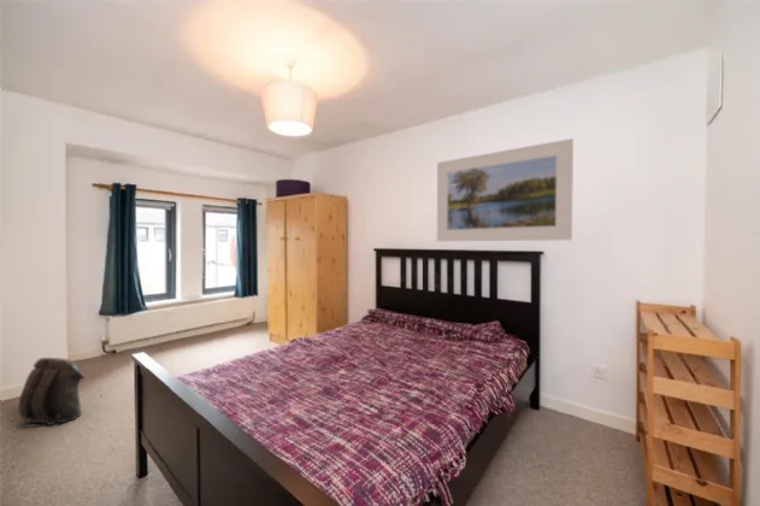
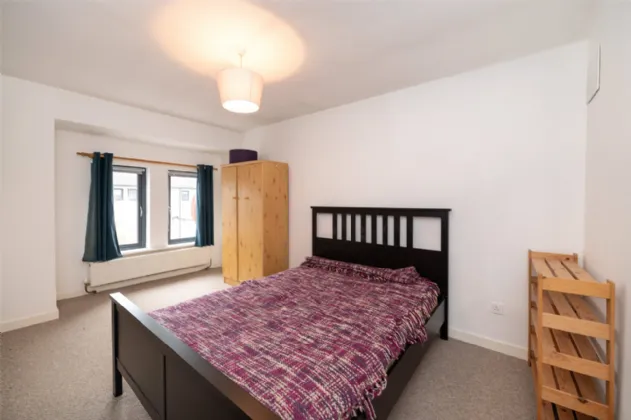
- backpack (53, 388)
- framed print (496, 196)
